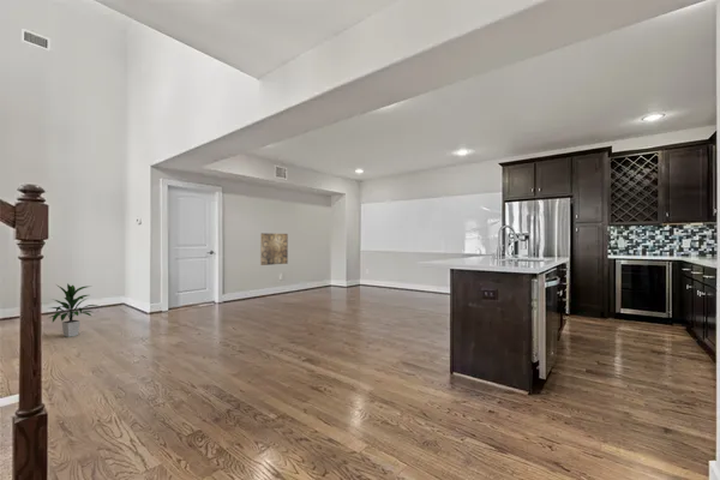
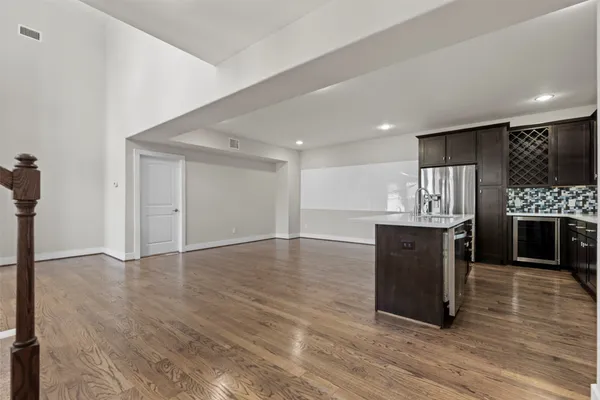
- wall art (274, 248)
- indoor plant (71, 308)
